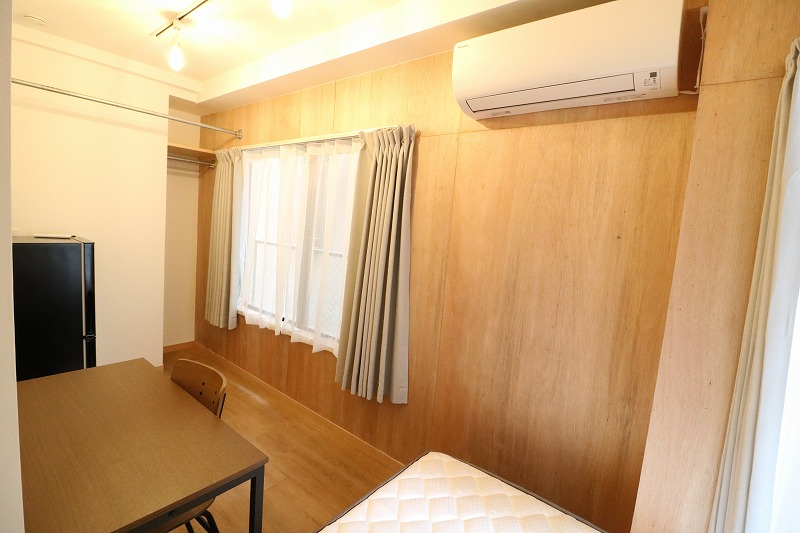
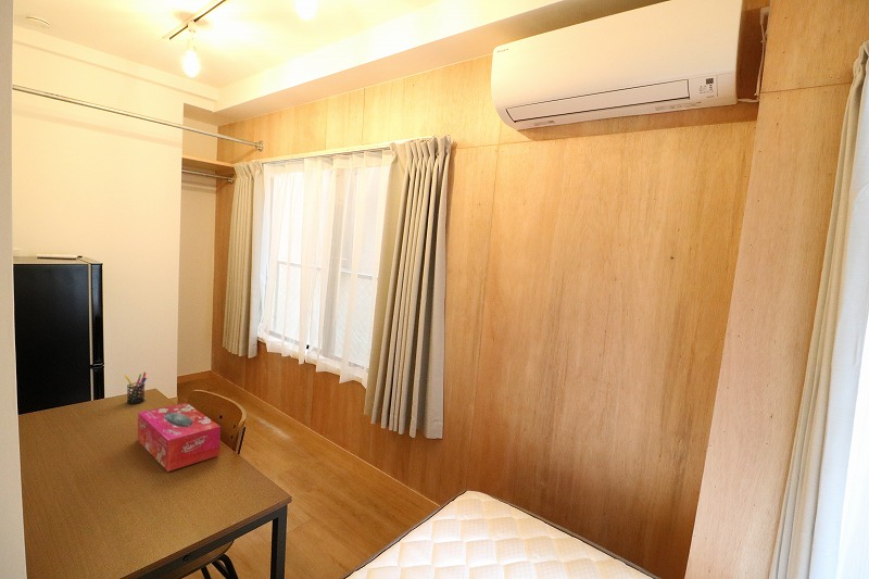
+ pen holder (137, 386)
+ tissue box (177, 433)
